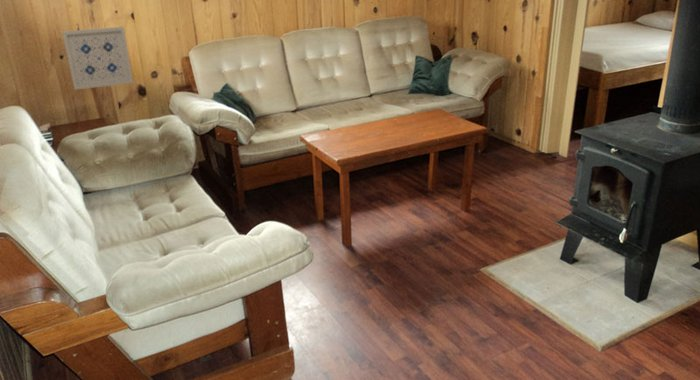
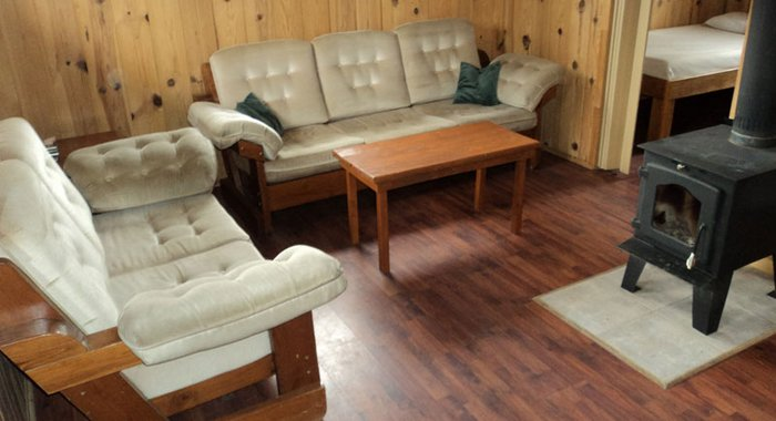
- wall art (99, 58)
